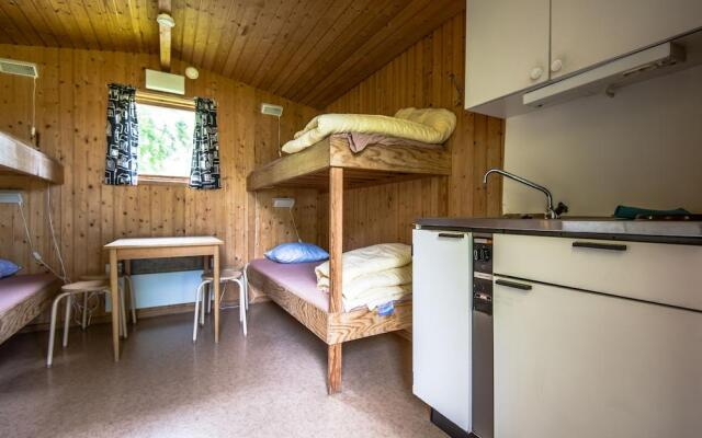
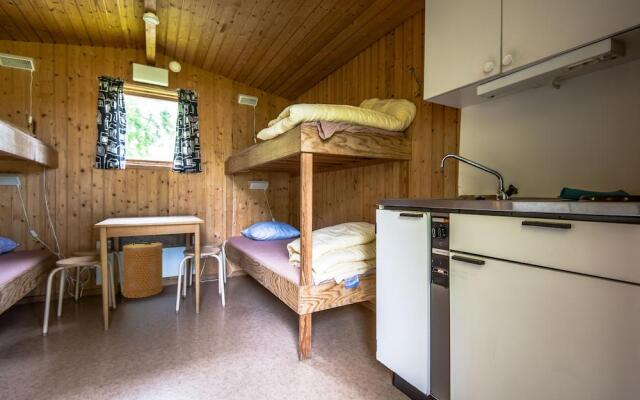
+ basket (143, 268)
